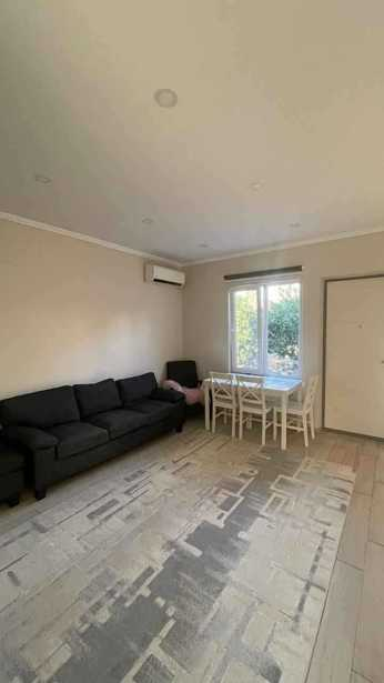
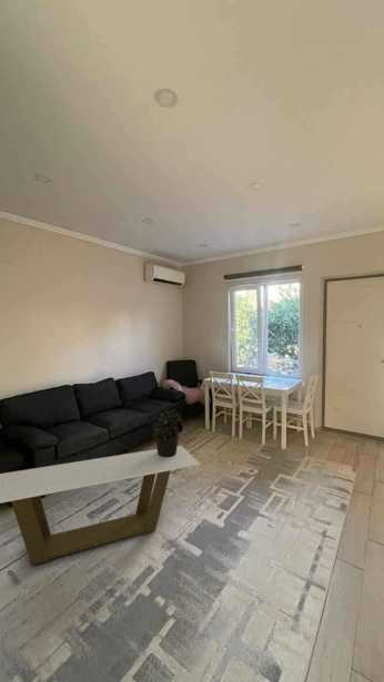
+ potted plant (169, 431)
+ coffee table (92, 485)
